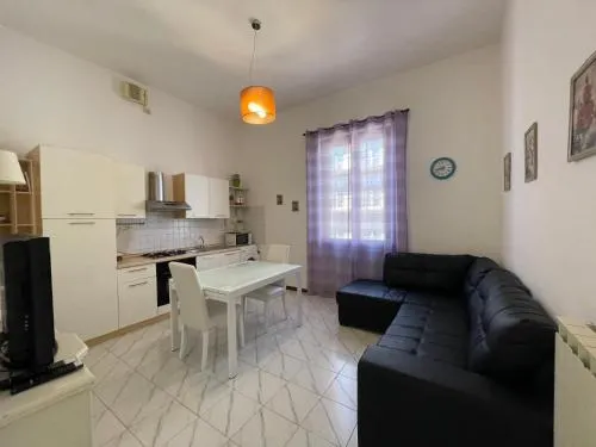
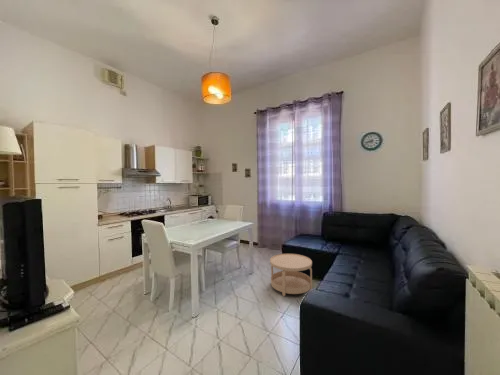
+ side table (290, 273)
